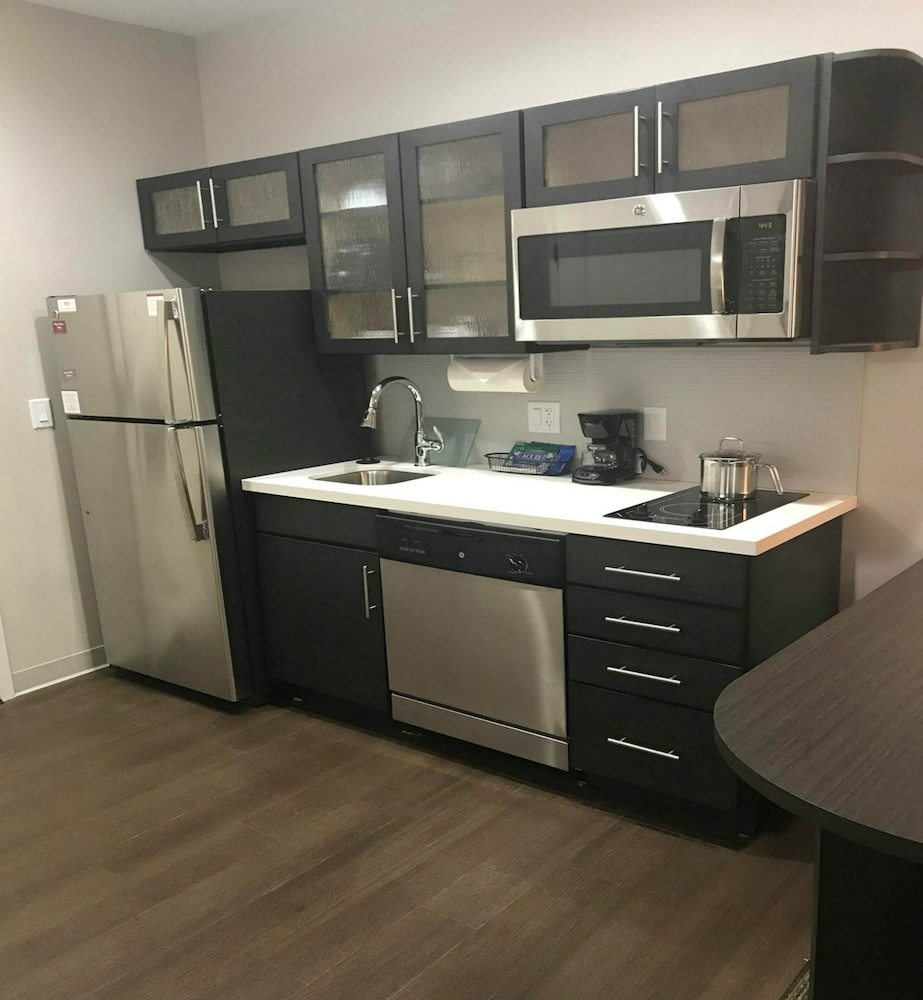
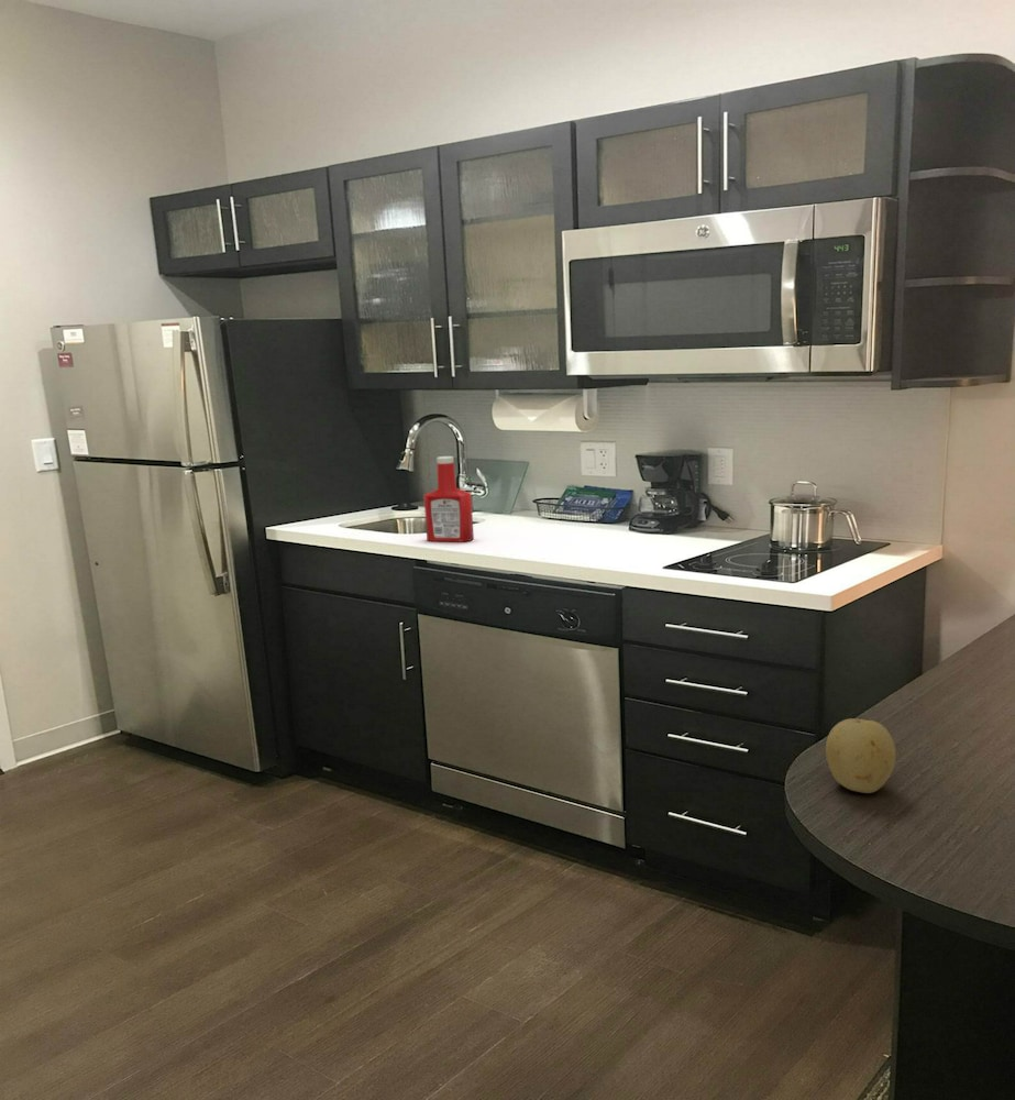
+ soap bottle (448, 498)
+ fruit (860, 754)
